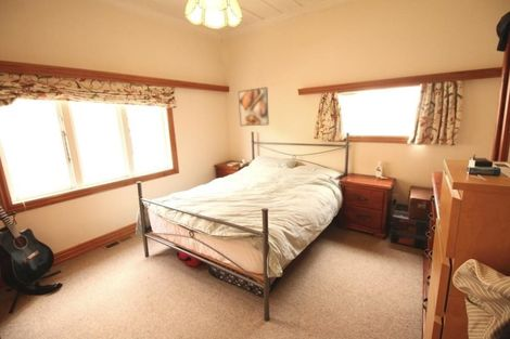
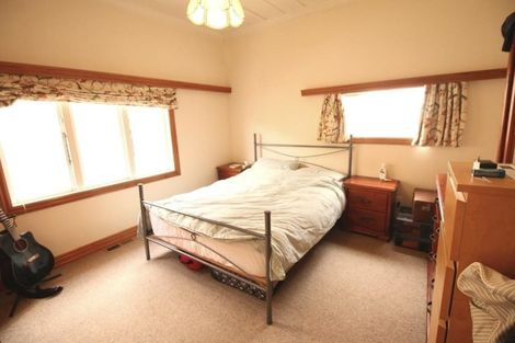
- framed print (253, 107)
